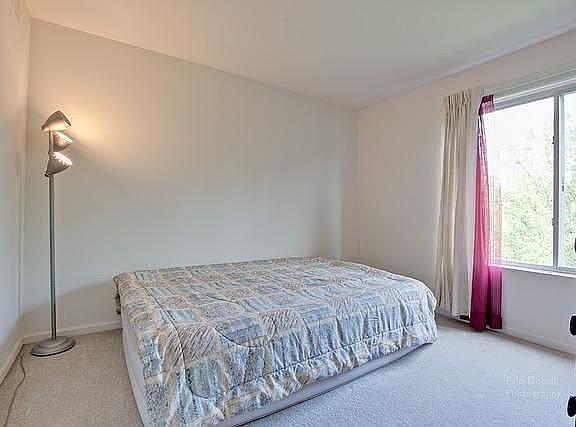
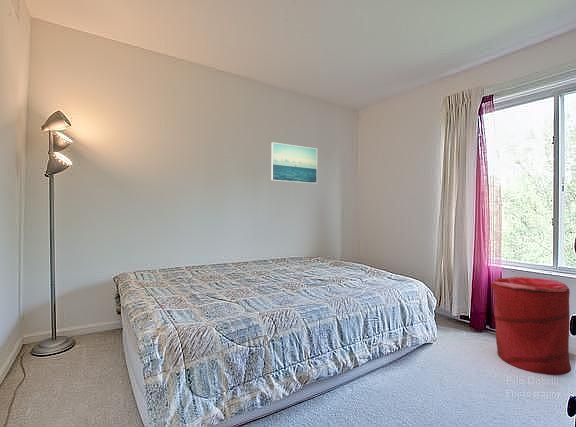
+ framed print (295, 163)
+ laundry hamper (528, 319)
